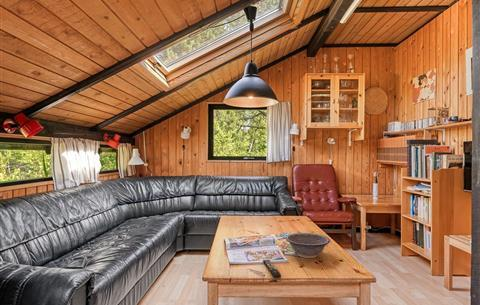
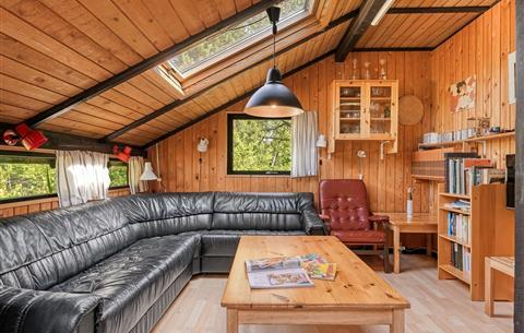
- decorative bowl (307, 246)
- remote control (271, 268)
